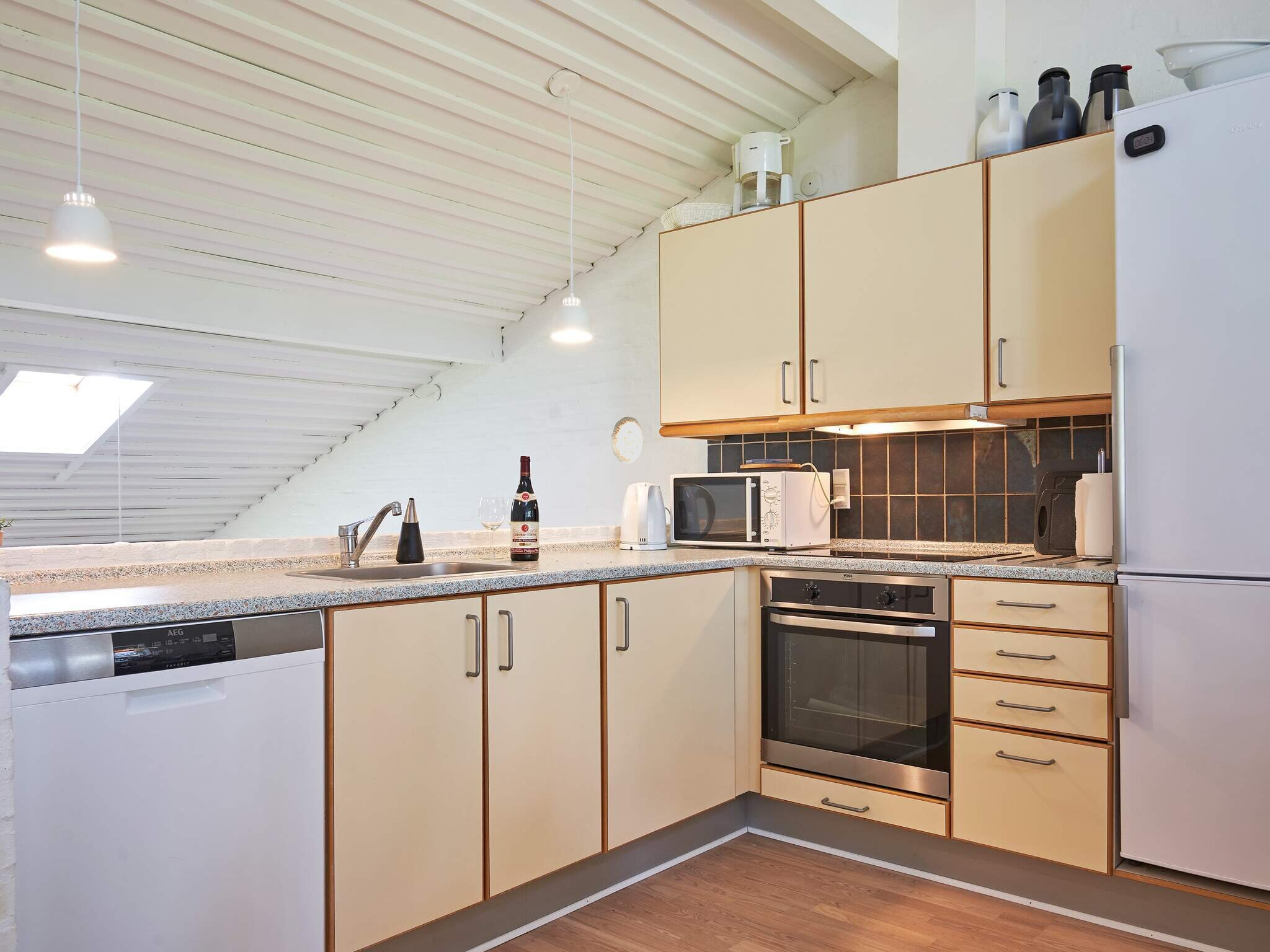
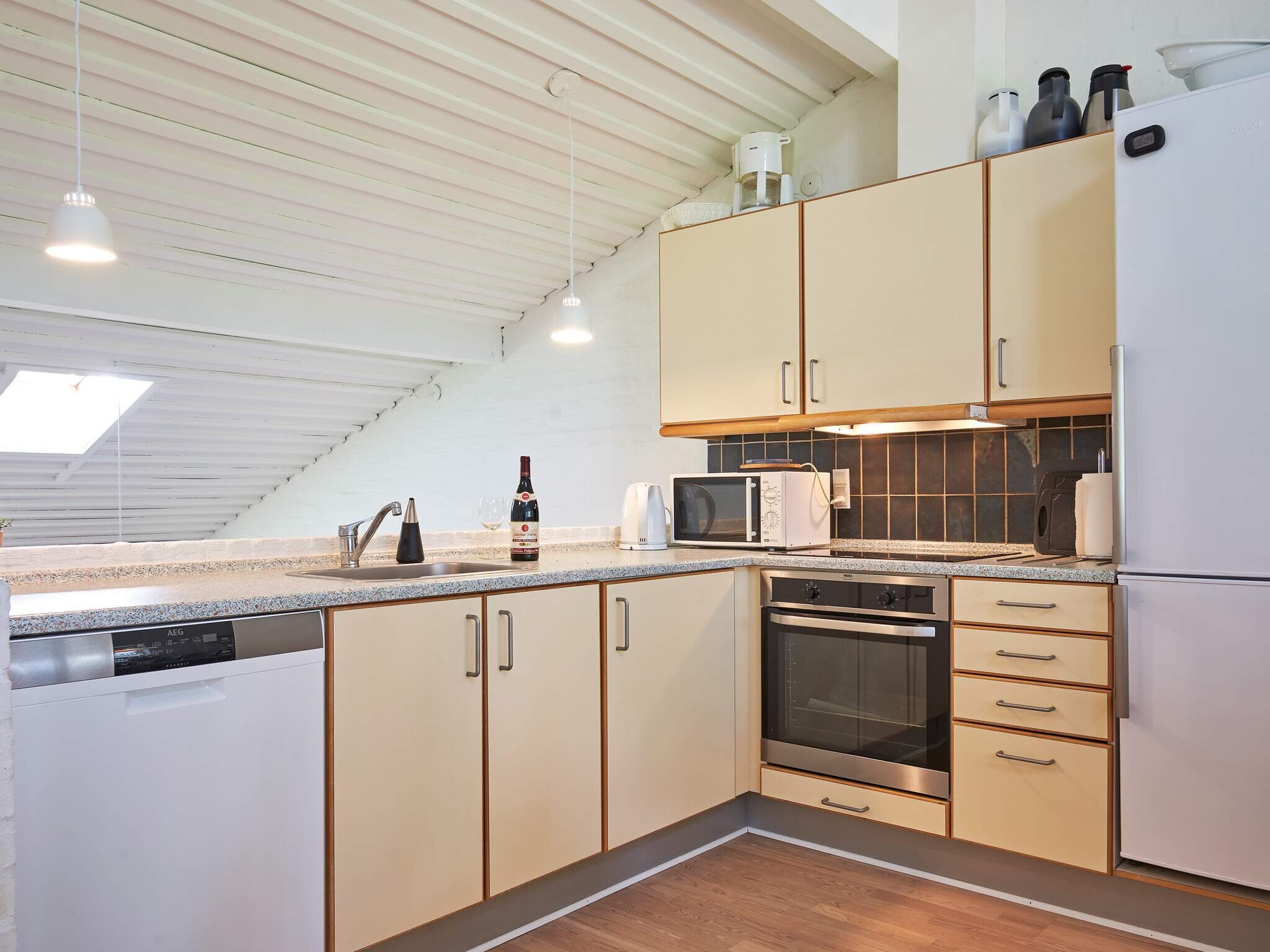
- decorative plate (628, 439)
